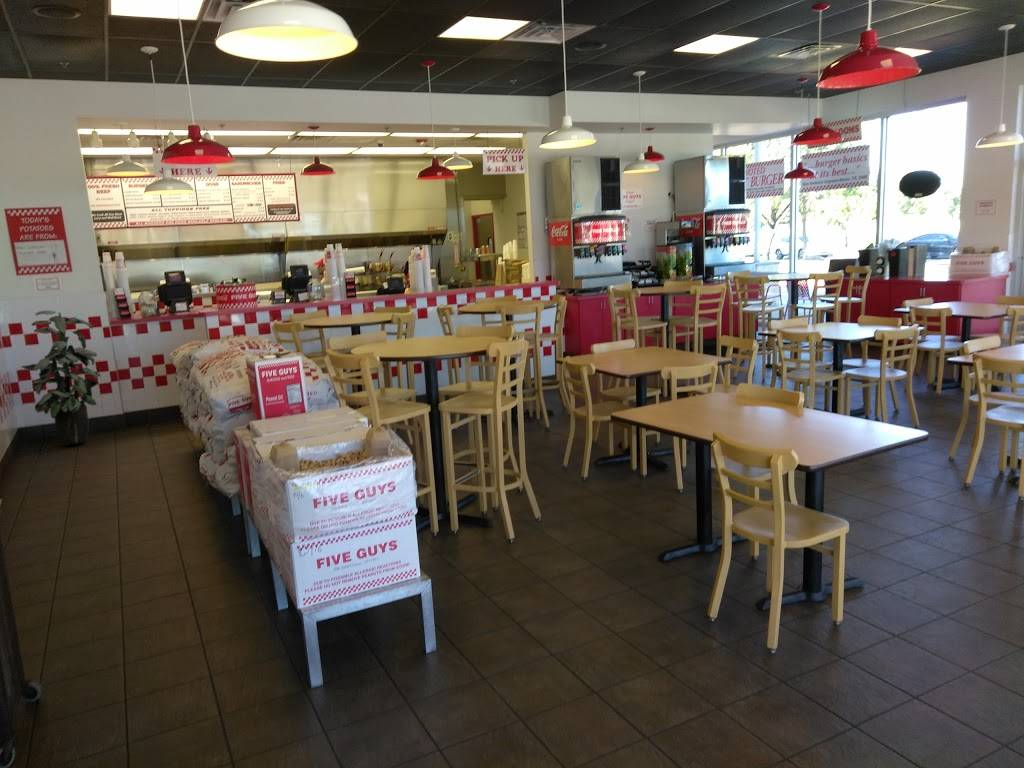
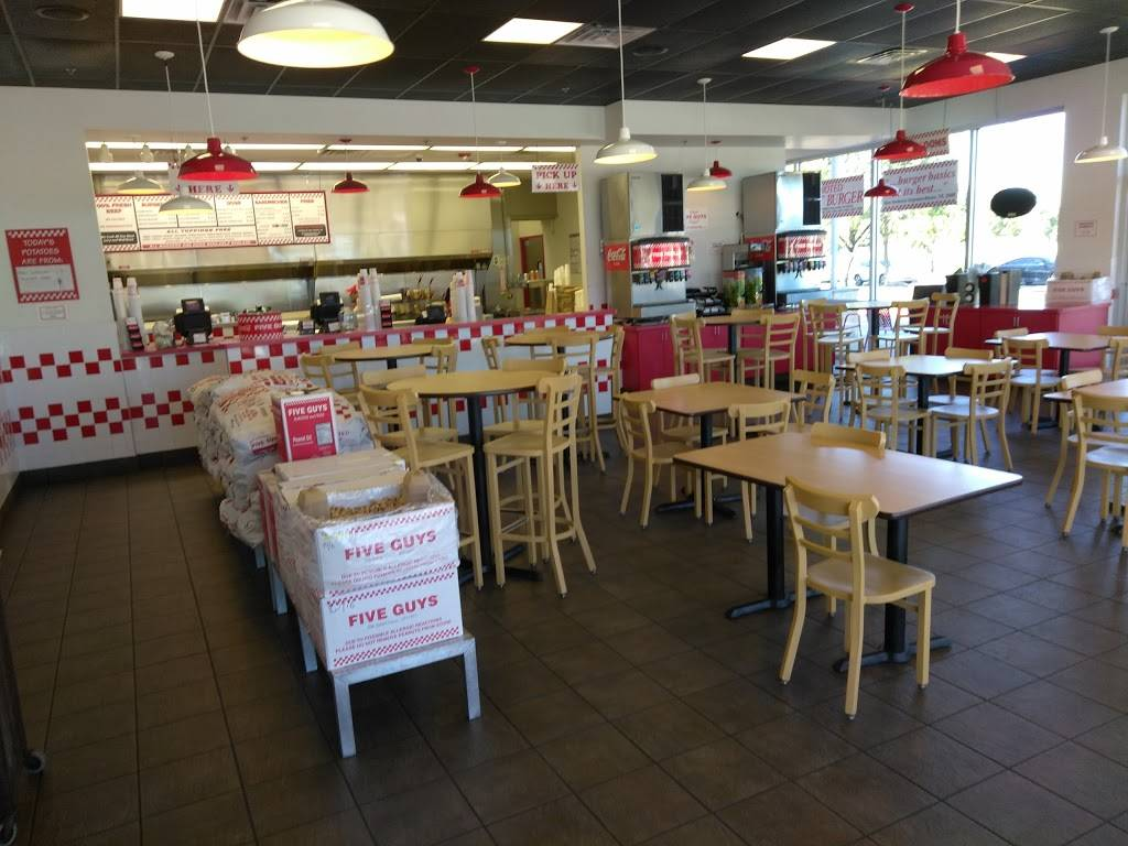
- indoor plant (62, 377)
